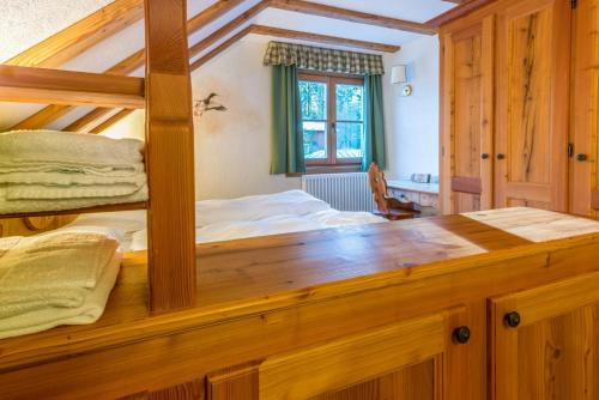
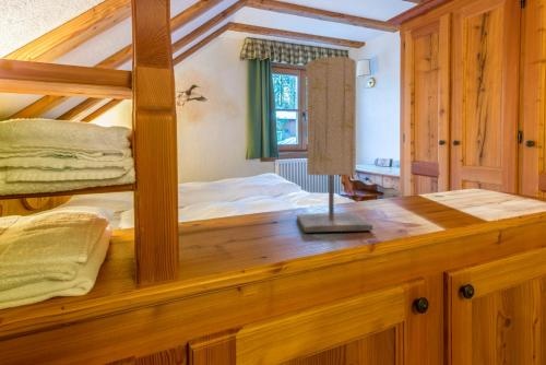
+ table lamp (331, 145)
